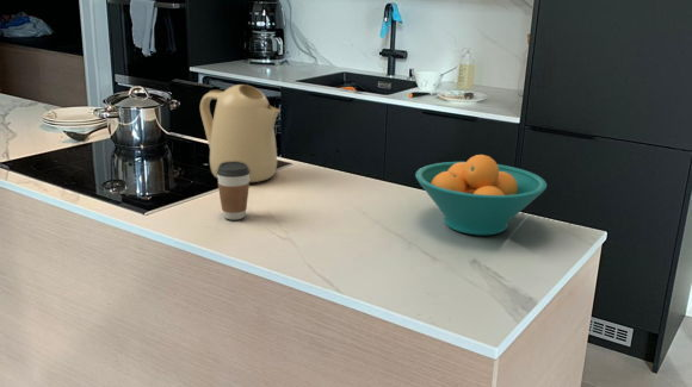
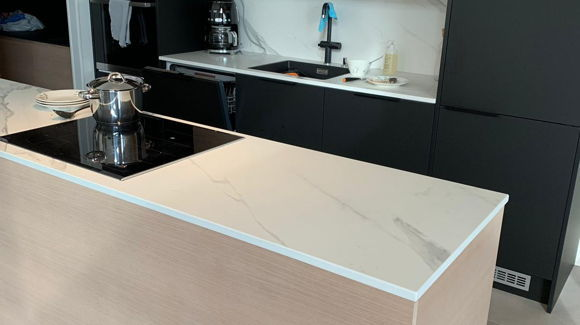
- kettle (239, 130)
- fruit bowl (478, 191)
- coffee cup (234, 191)
